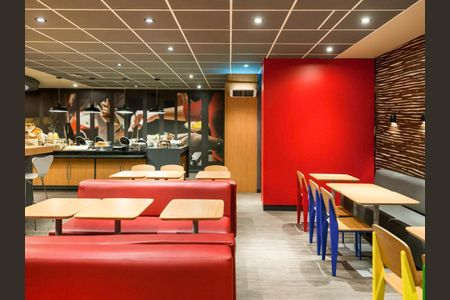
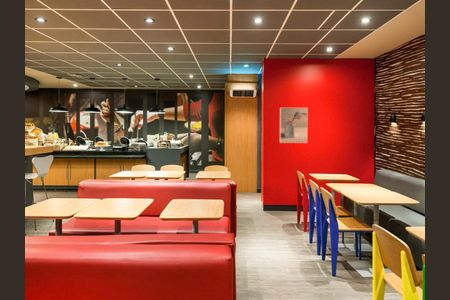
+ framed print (293, 125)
